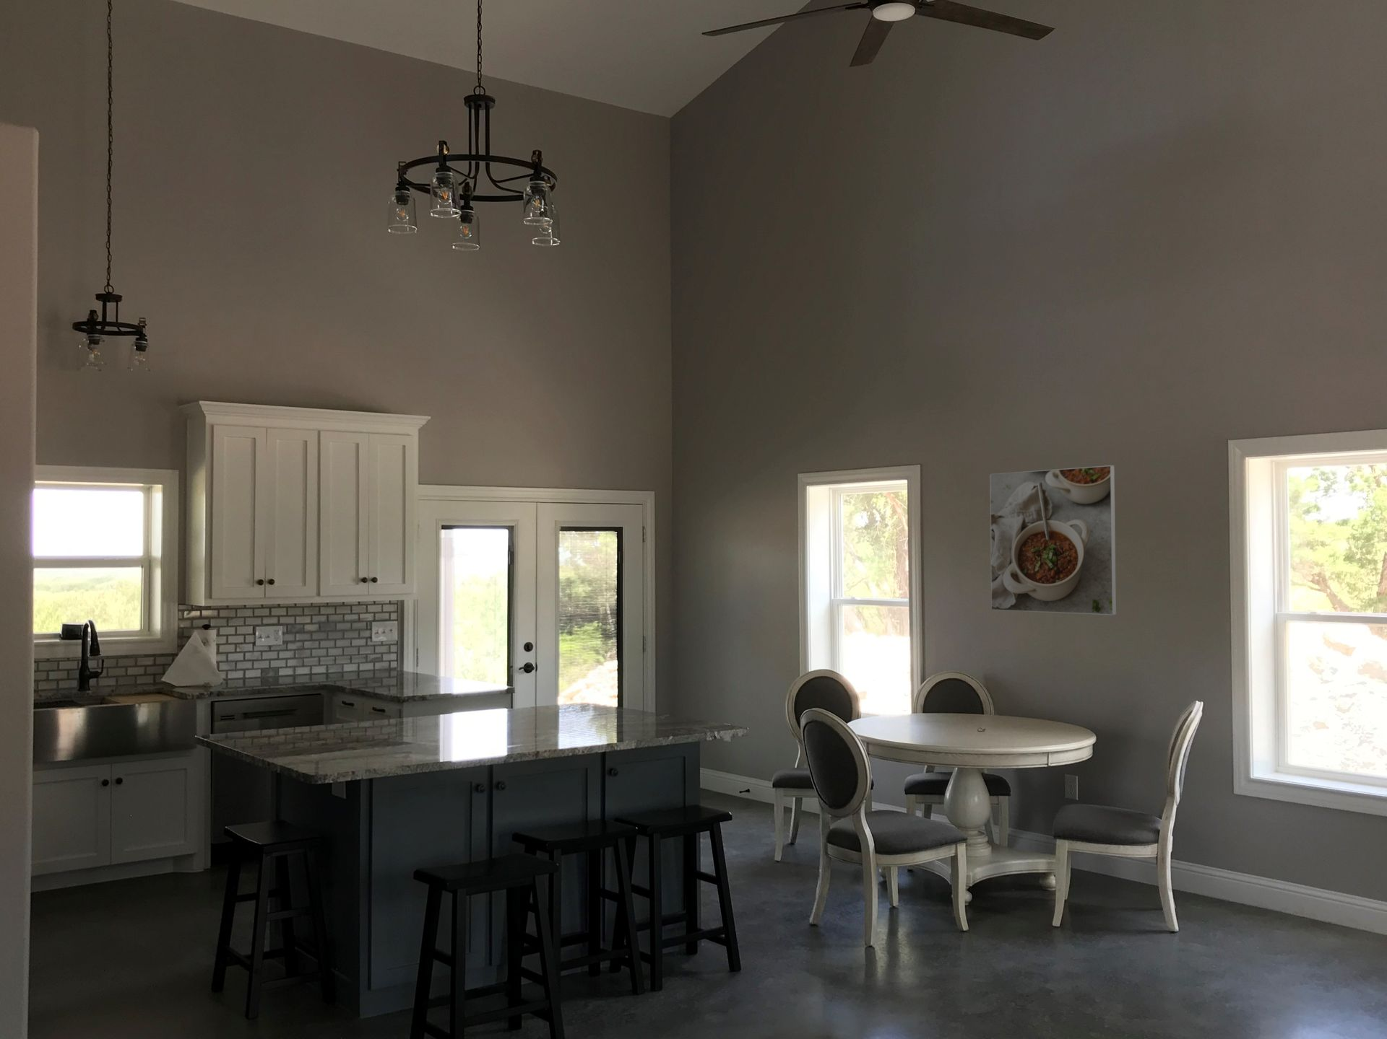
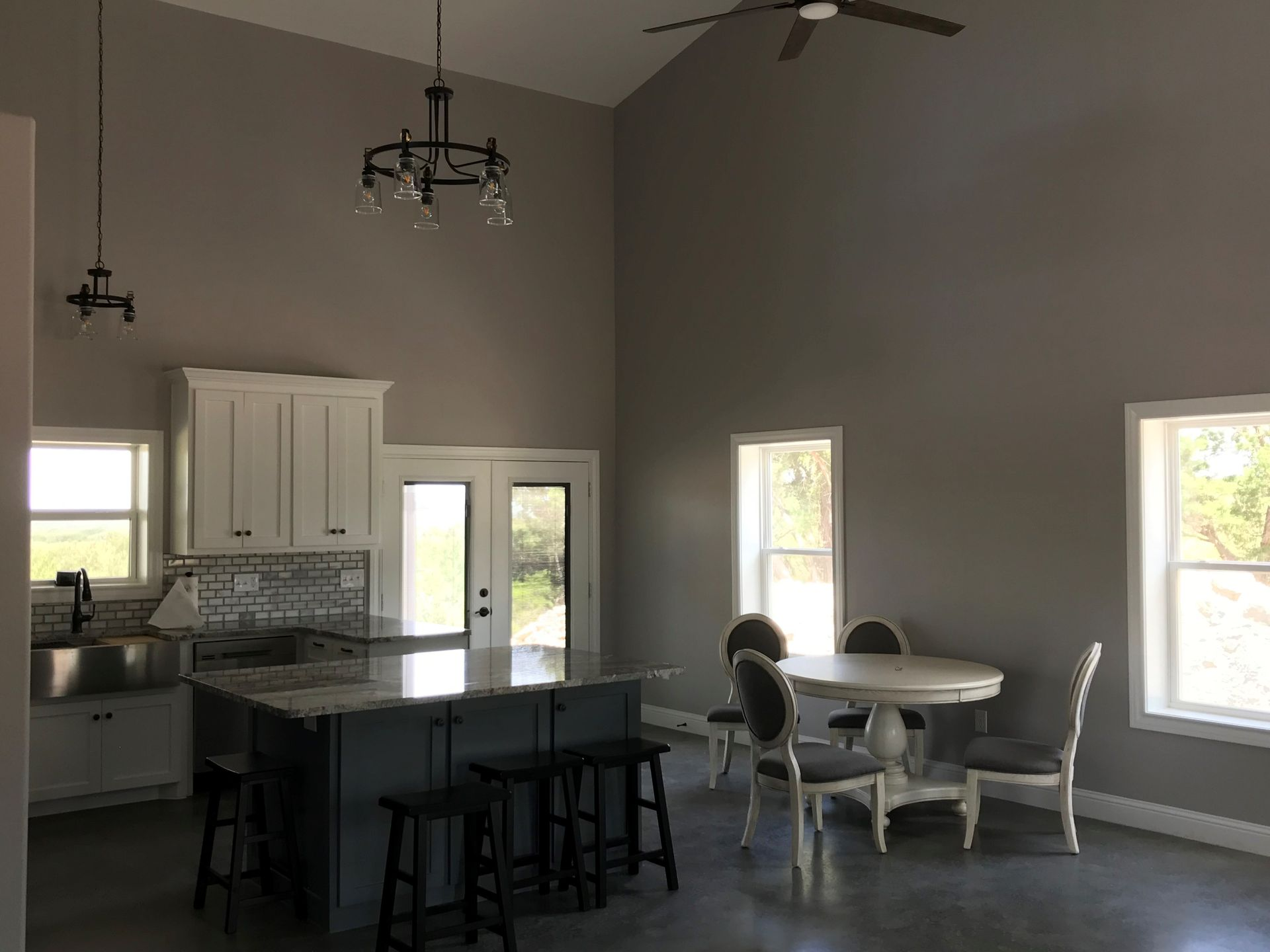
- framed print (1050, 540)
